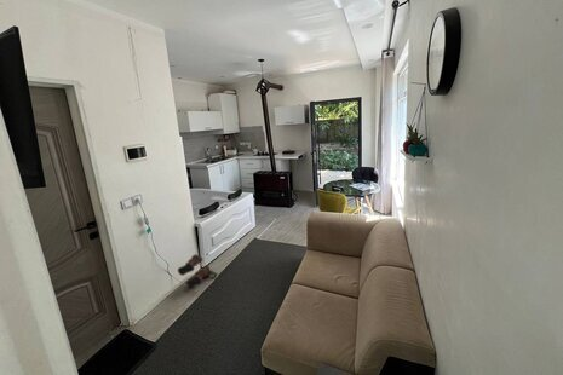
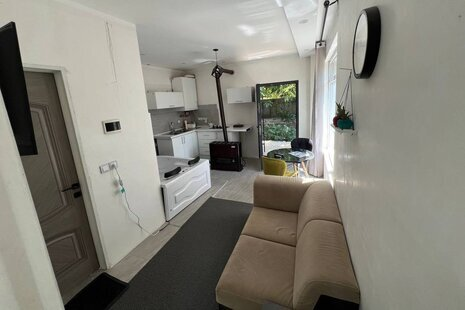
- boots (200, 269)
